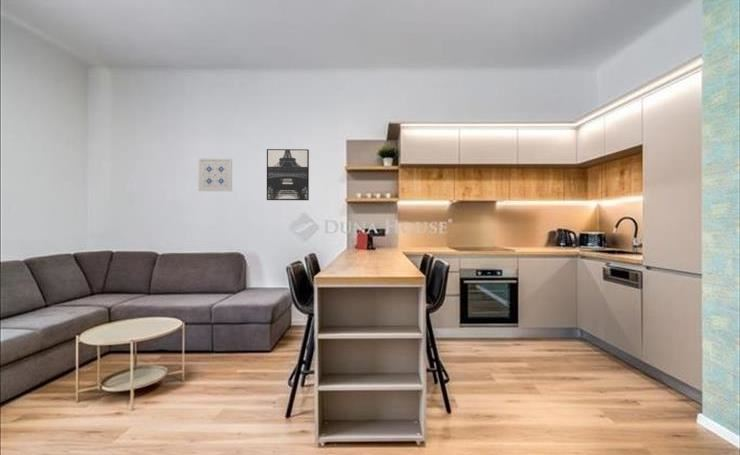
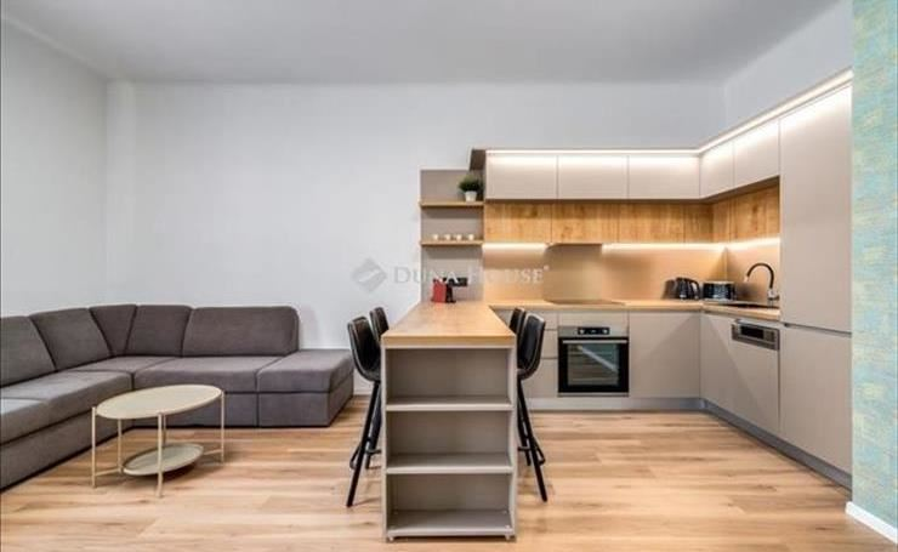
- wall art (287, 174)
- wall art (215, 174)
